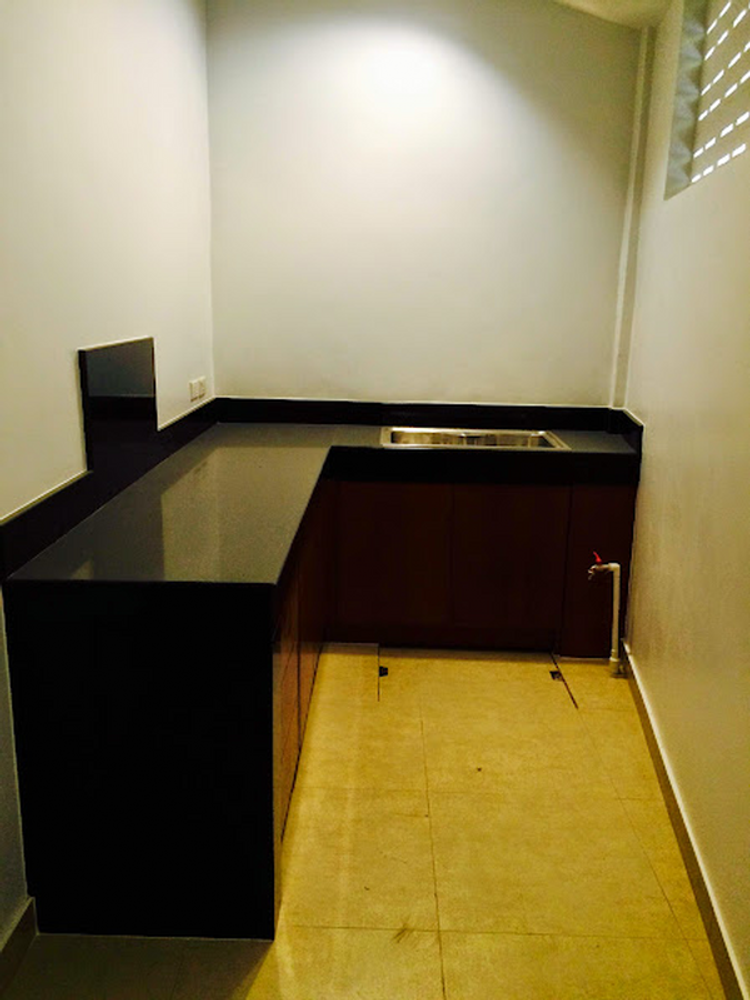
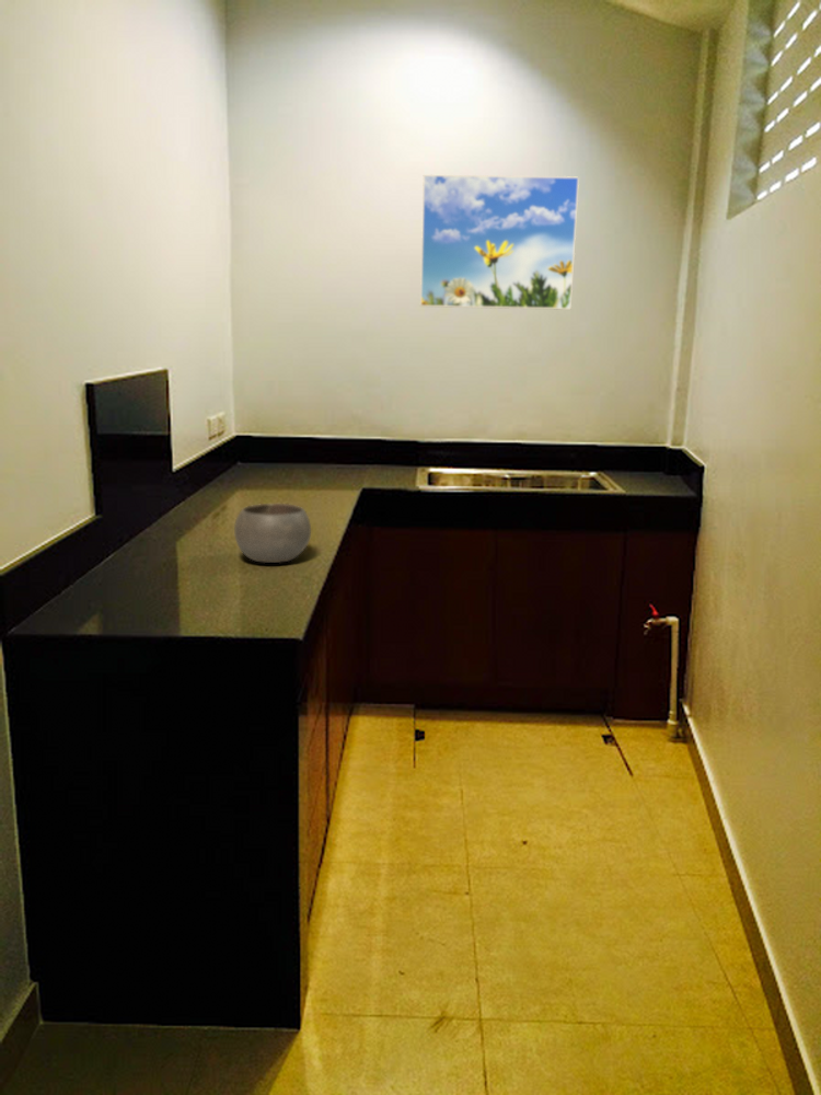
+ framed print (497, 243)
+ bowl (273, 533)
